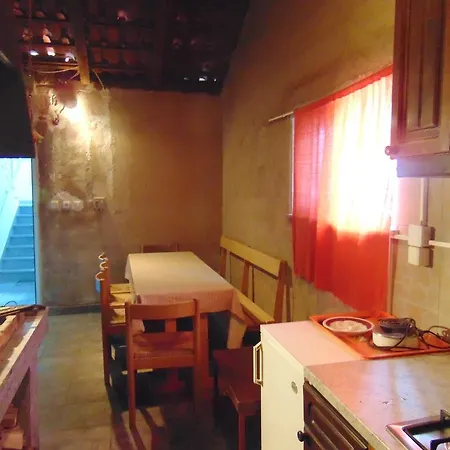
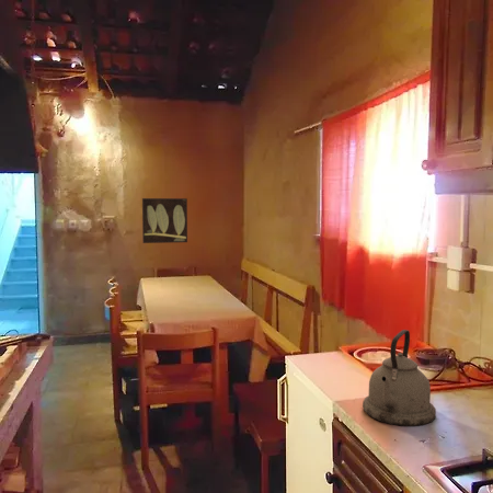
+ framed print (164, 220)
+ kettle (400, 374)
